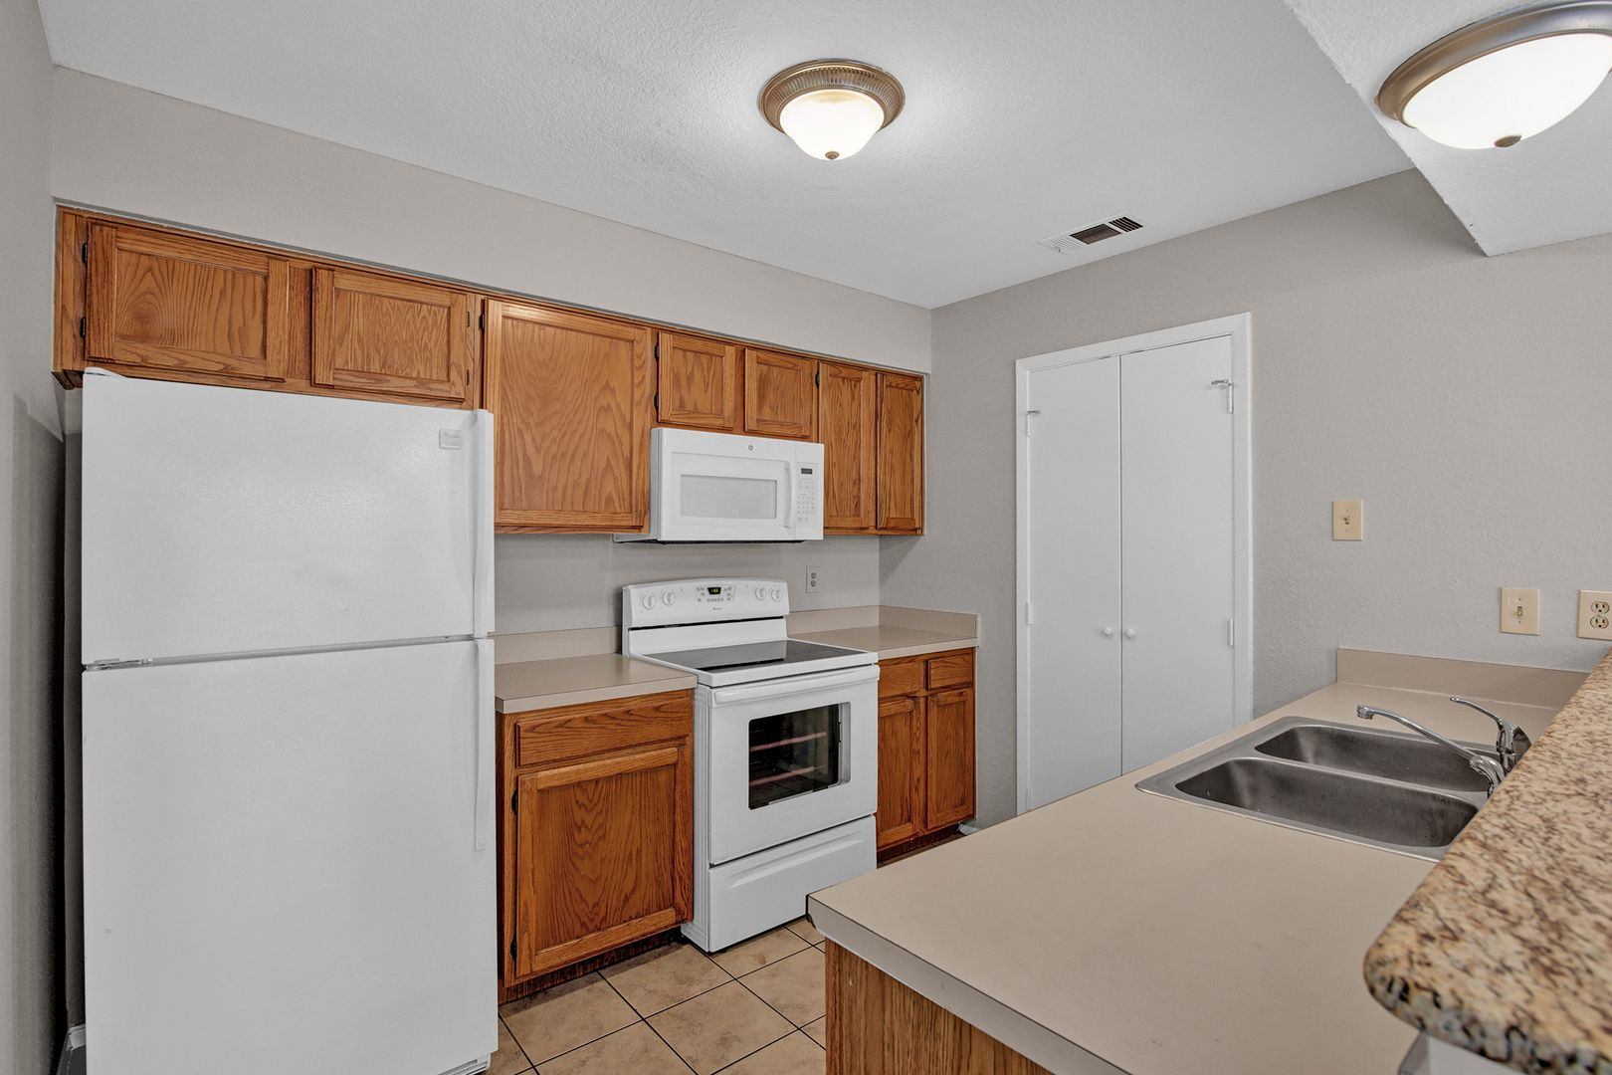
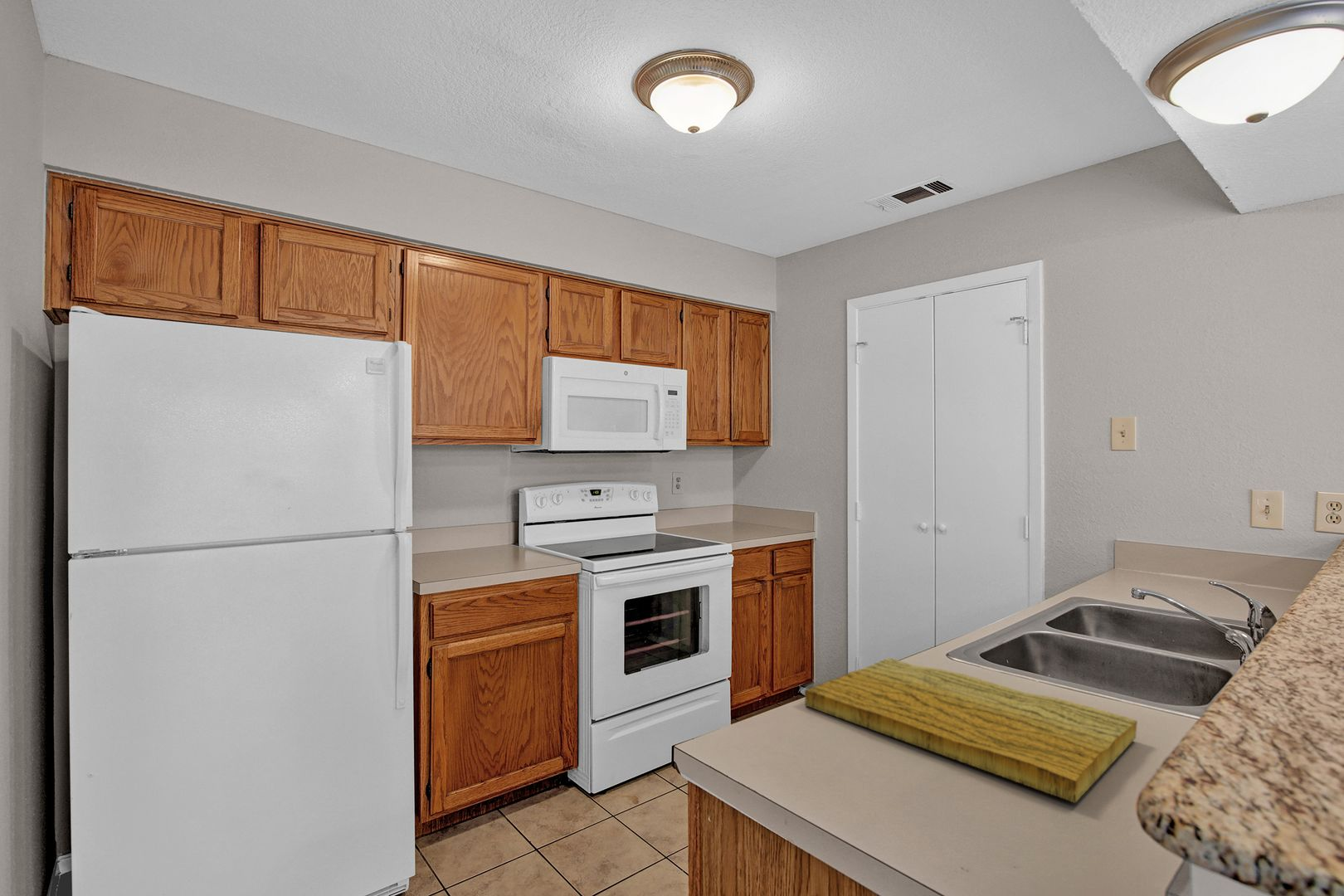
+ cutting board (960, 709)
